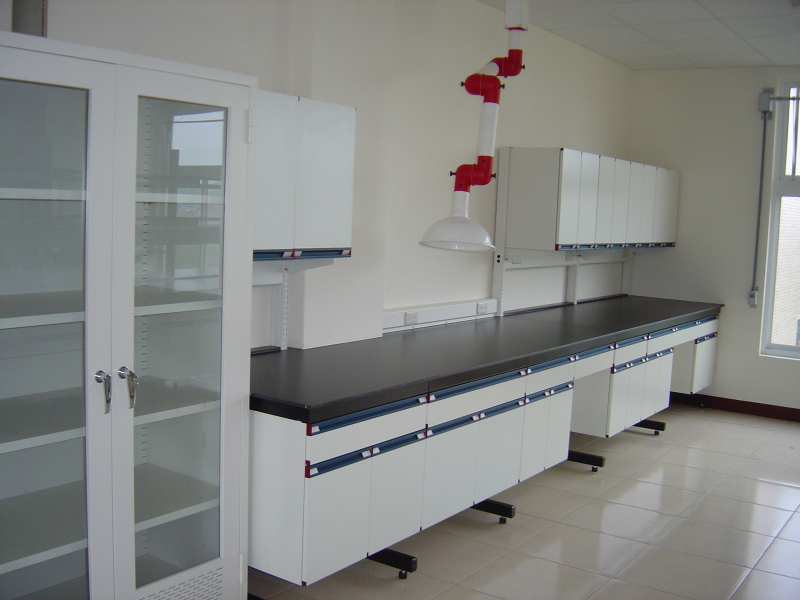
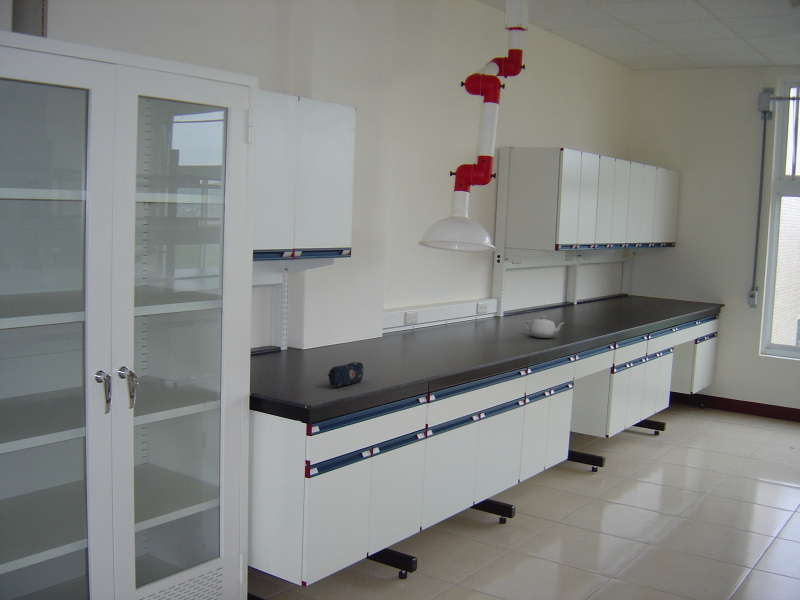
+ pencil case (346, 374)
+ teapot (544, 326)
